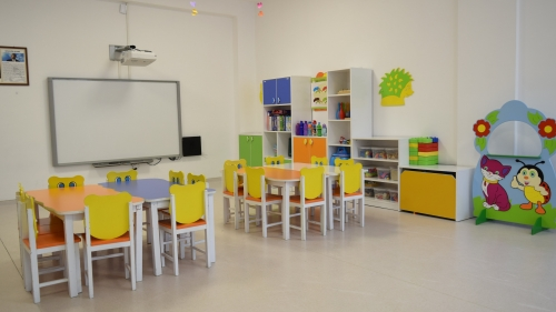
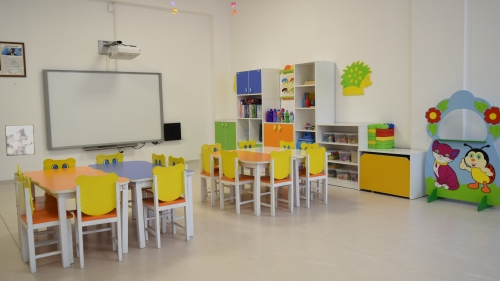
+ wall art (20, 140)
